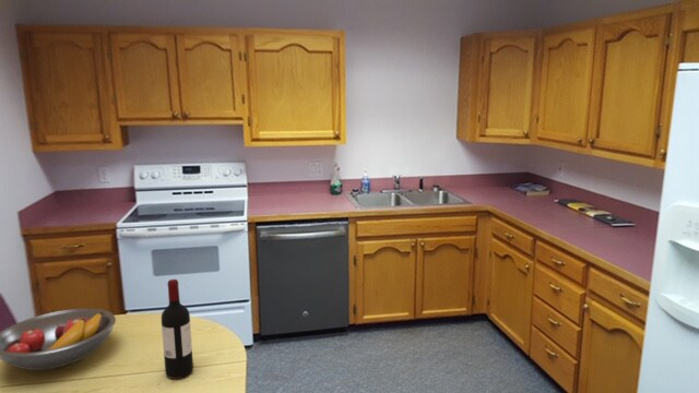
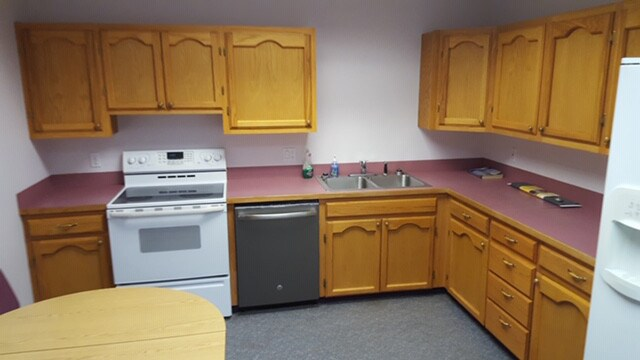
- wine bottle (176, 326)
- fruit bowl (57, 338)
